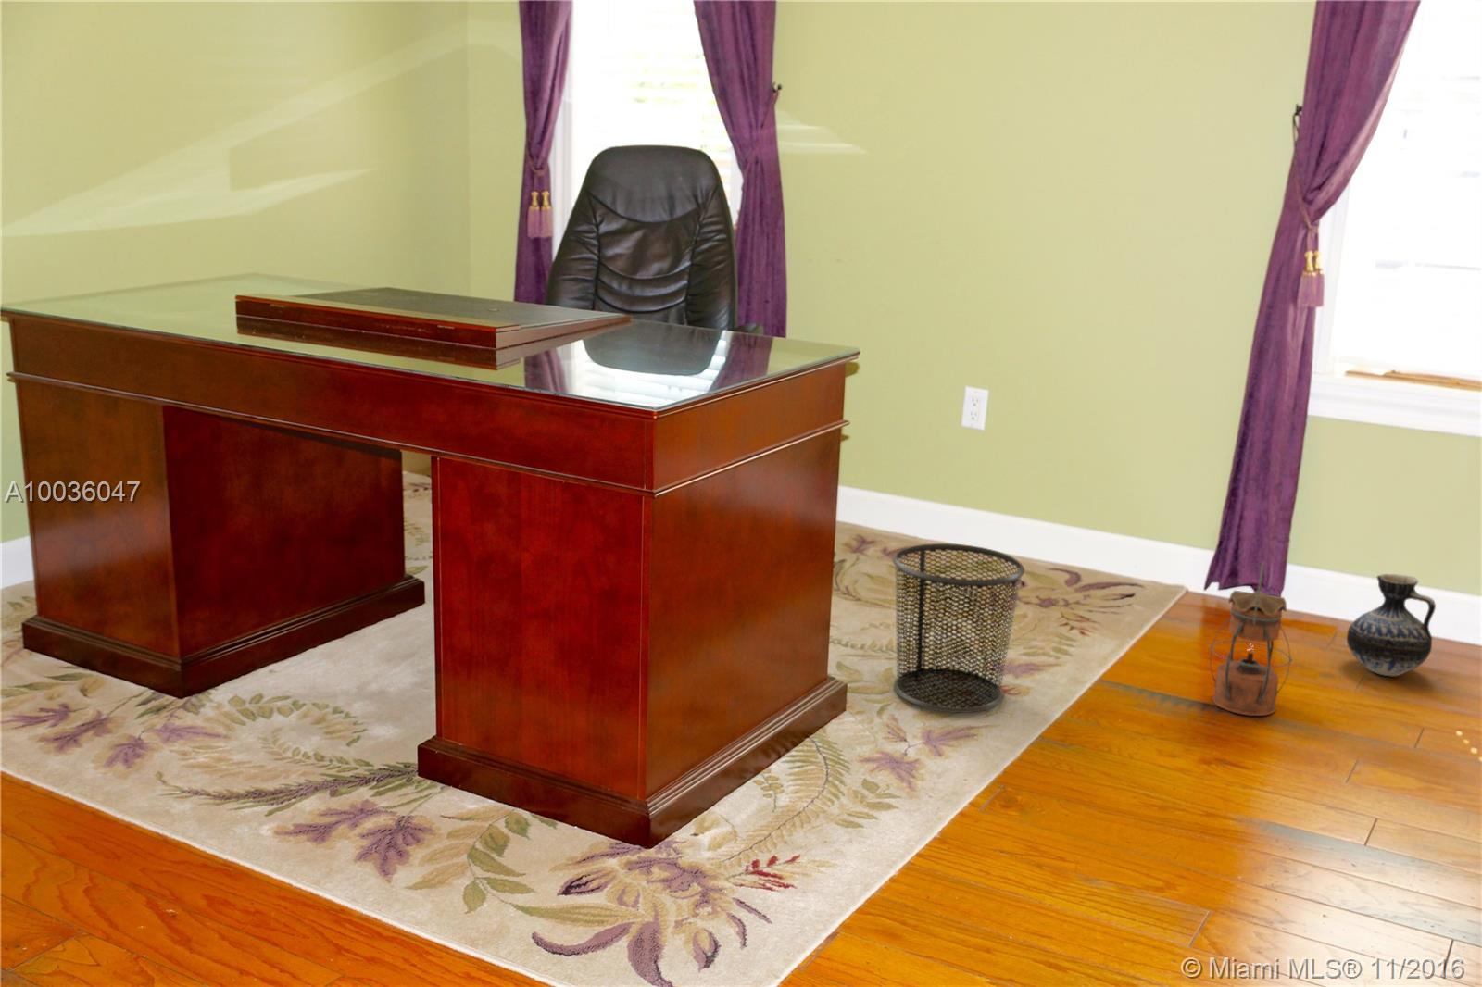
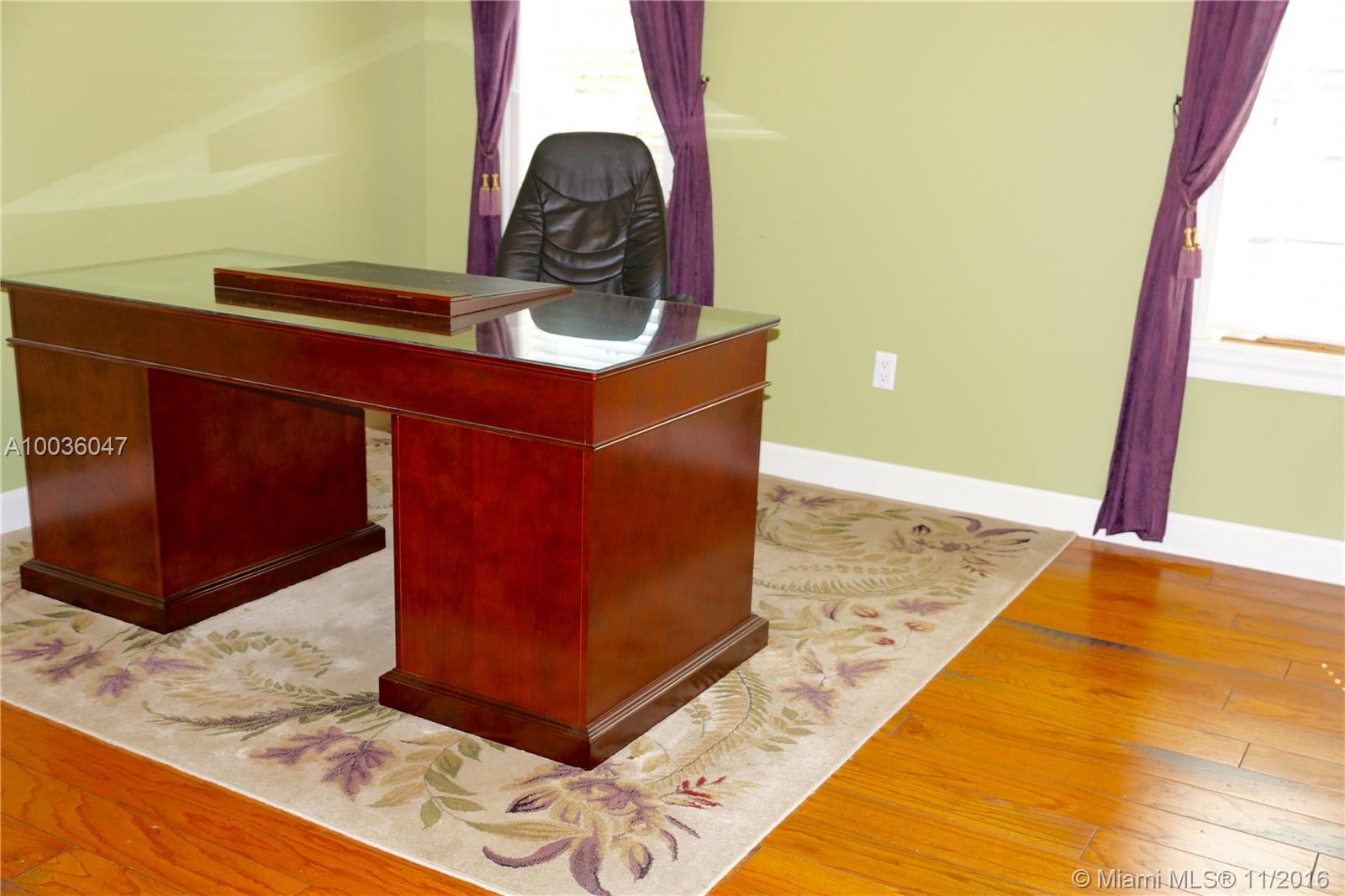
- waste bin (952, 628)
- ceramic jug (1392, 625)
- lantern (1253, 633)
